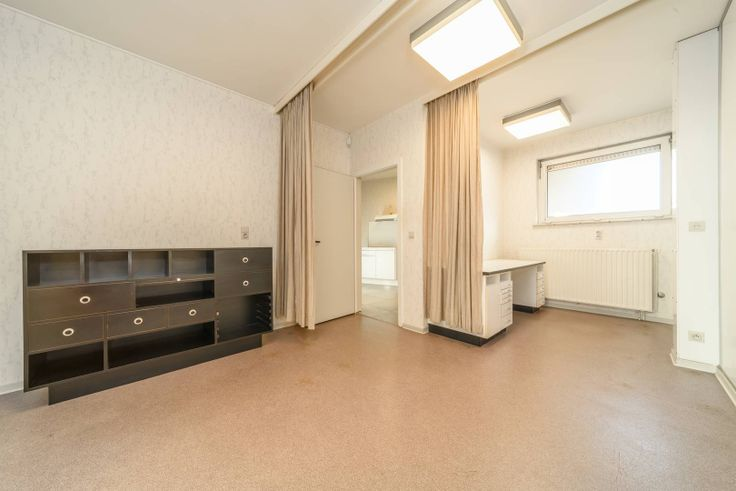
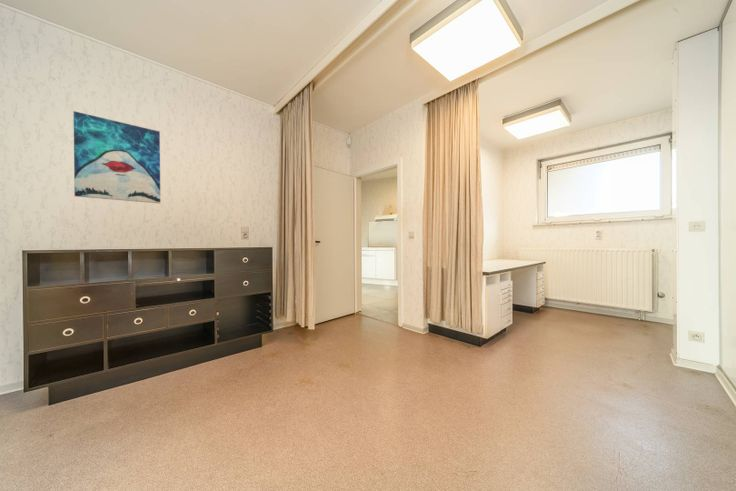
+ wall art (120, 161)
